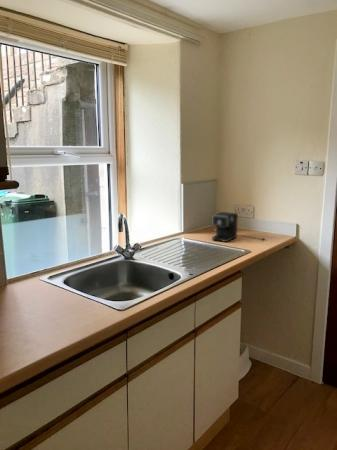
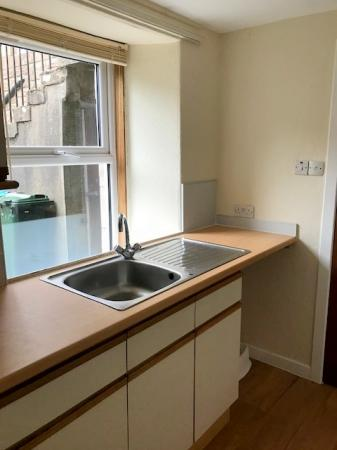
- coffee maker (236, 227)
